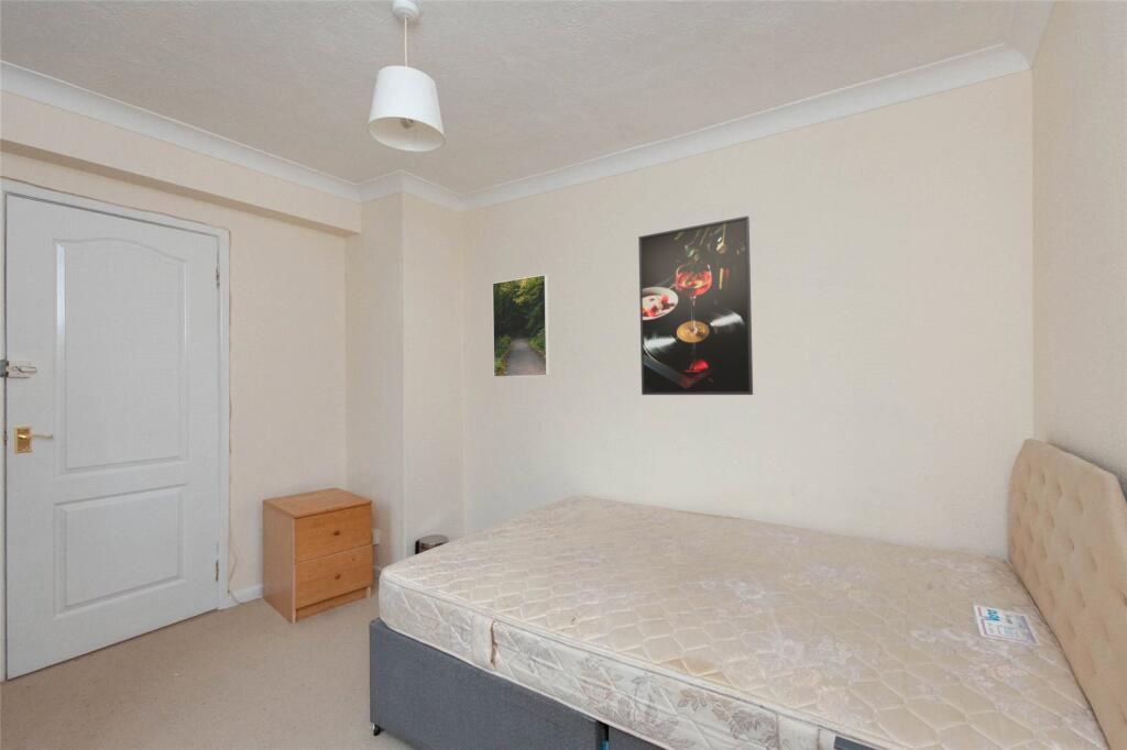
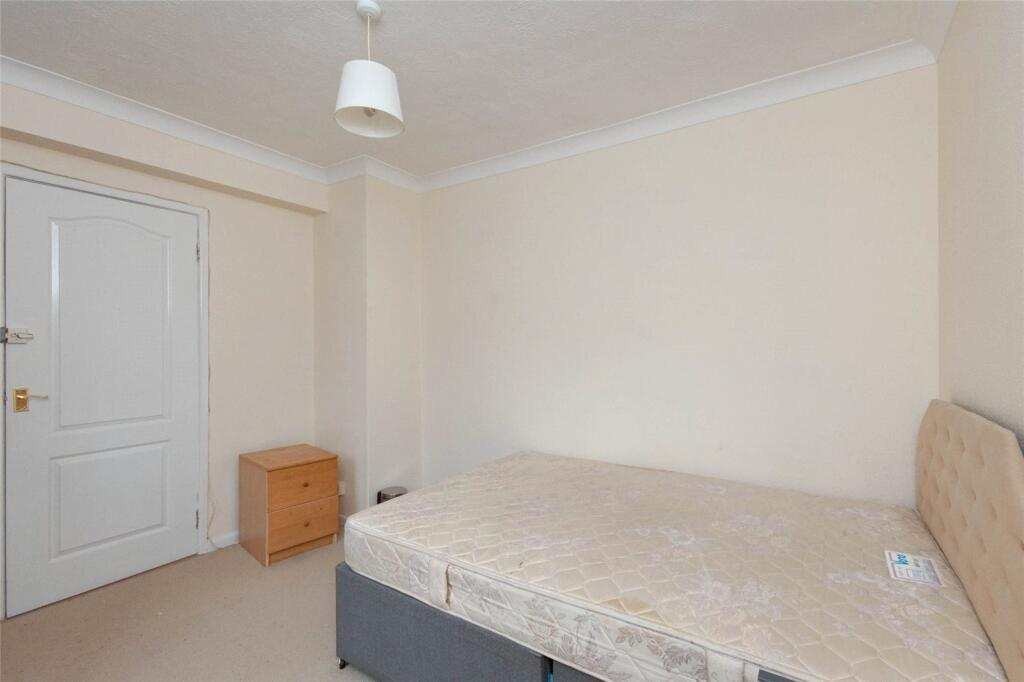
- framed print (519, 328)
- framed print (692, 310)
